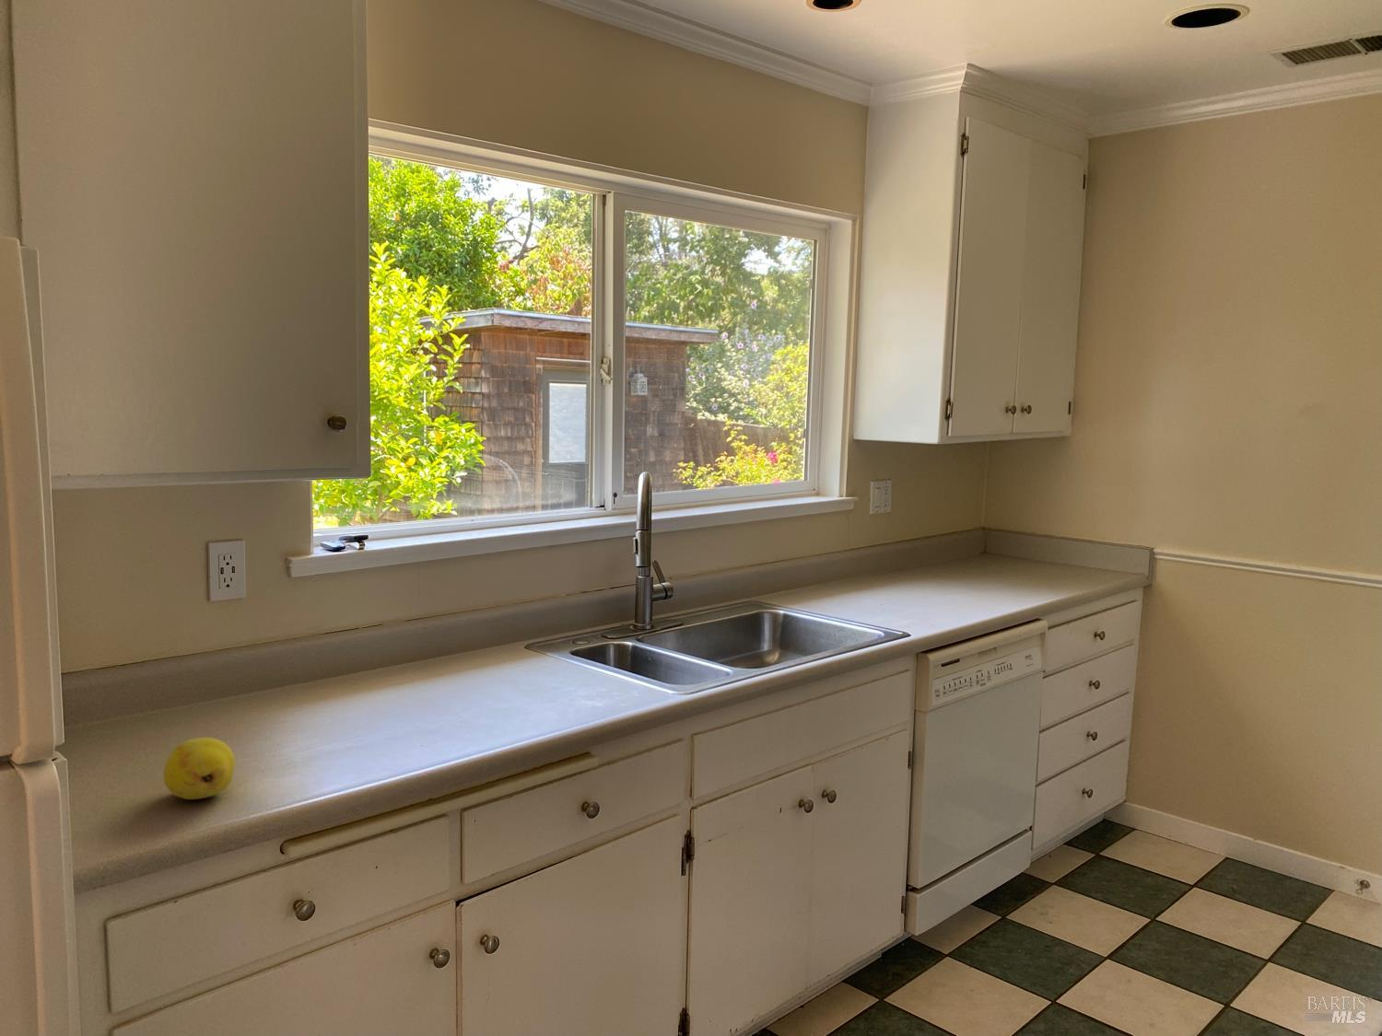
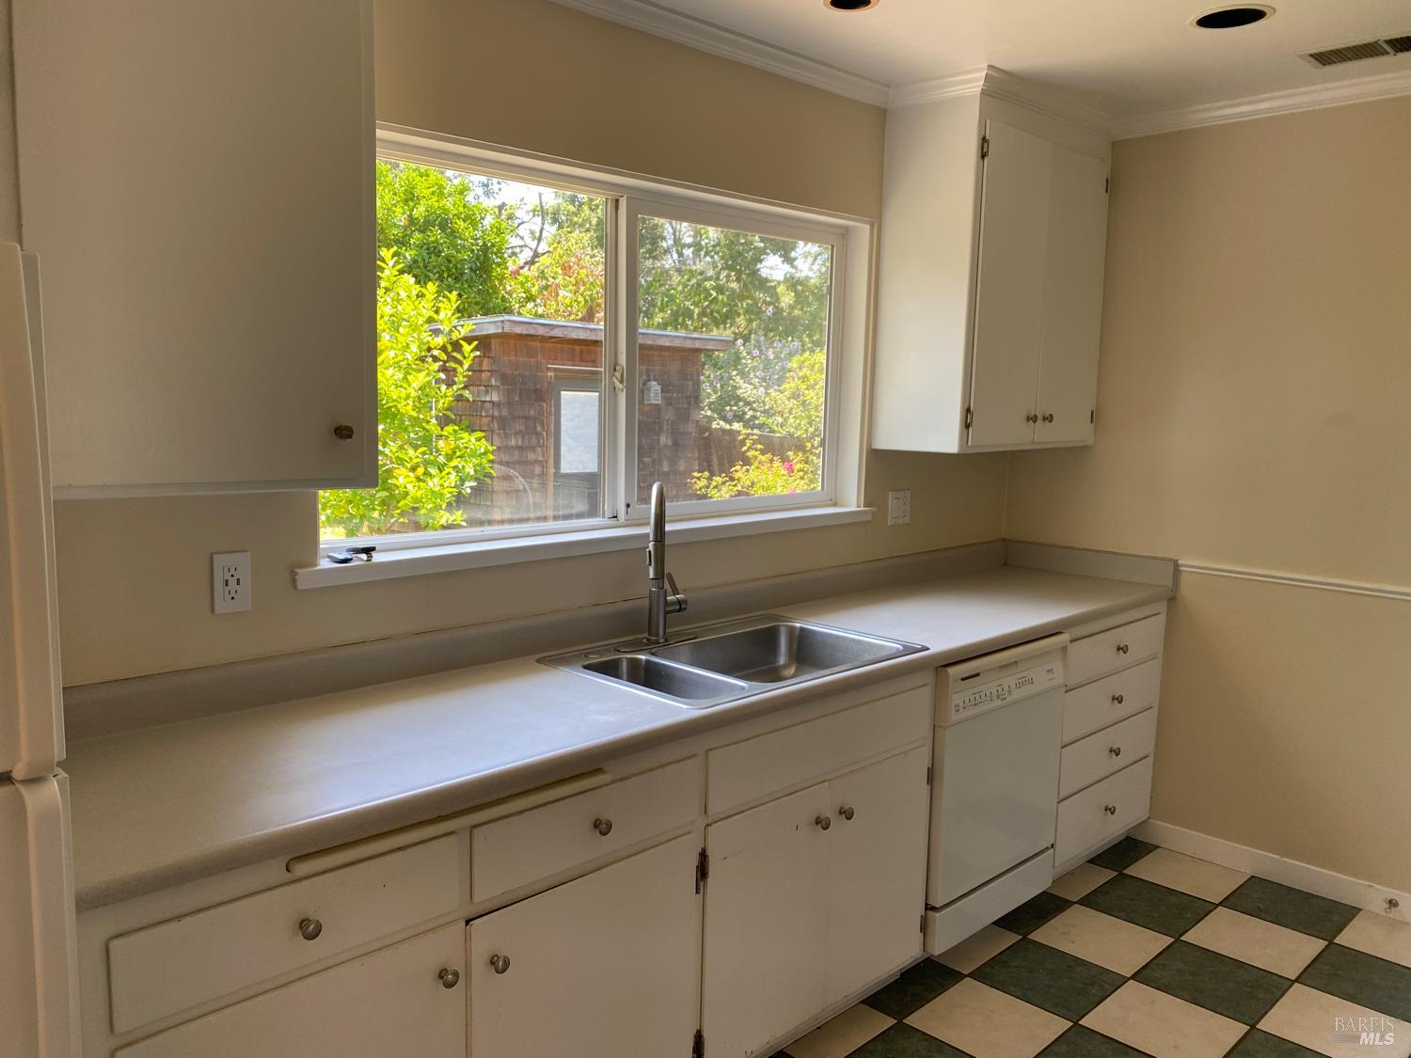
- fruit (200, 768)
